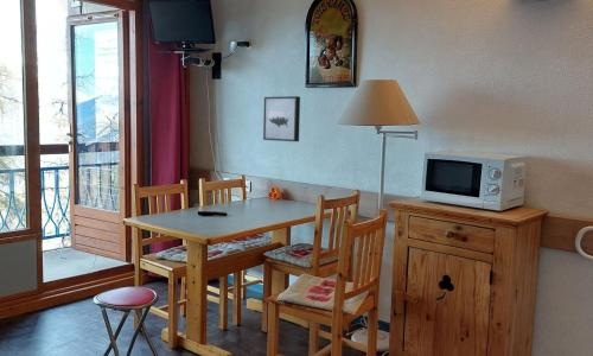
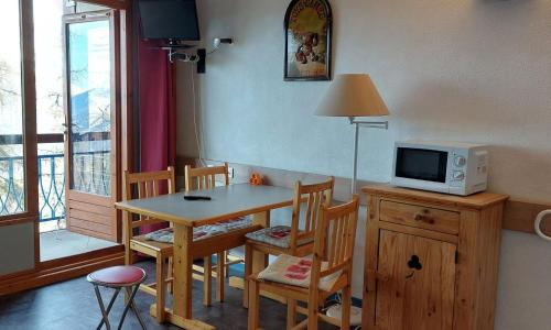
- wall art (281, 119)
